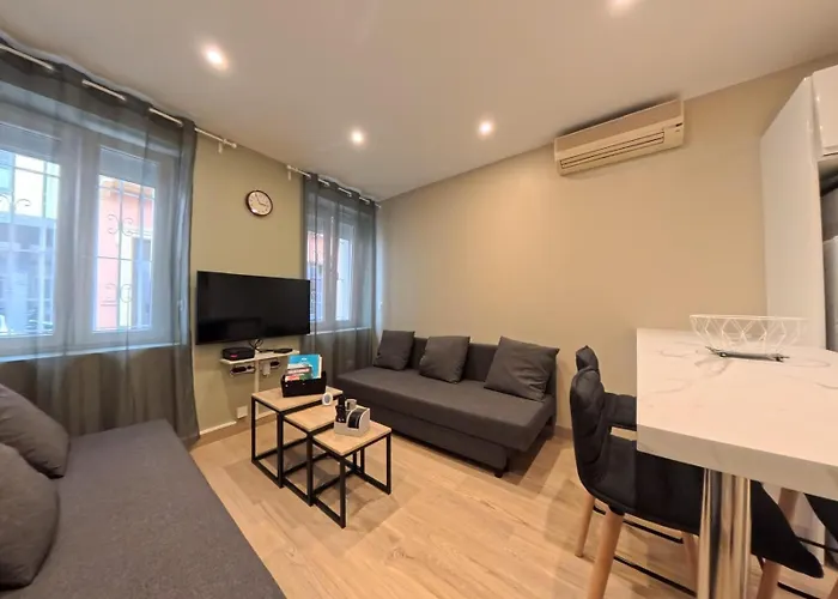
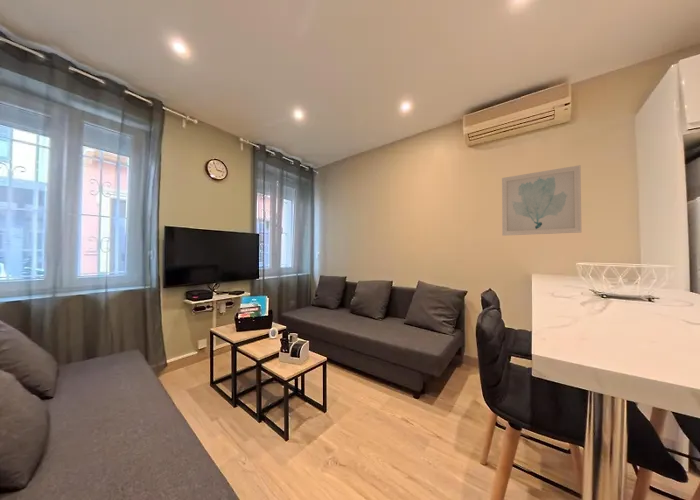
+ wall art (538, 203)
